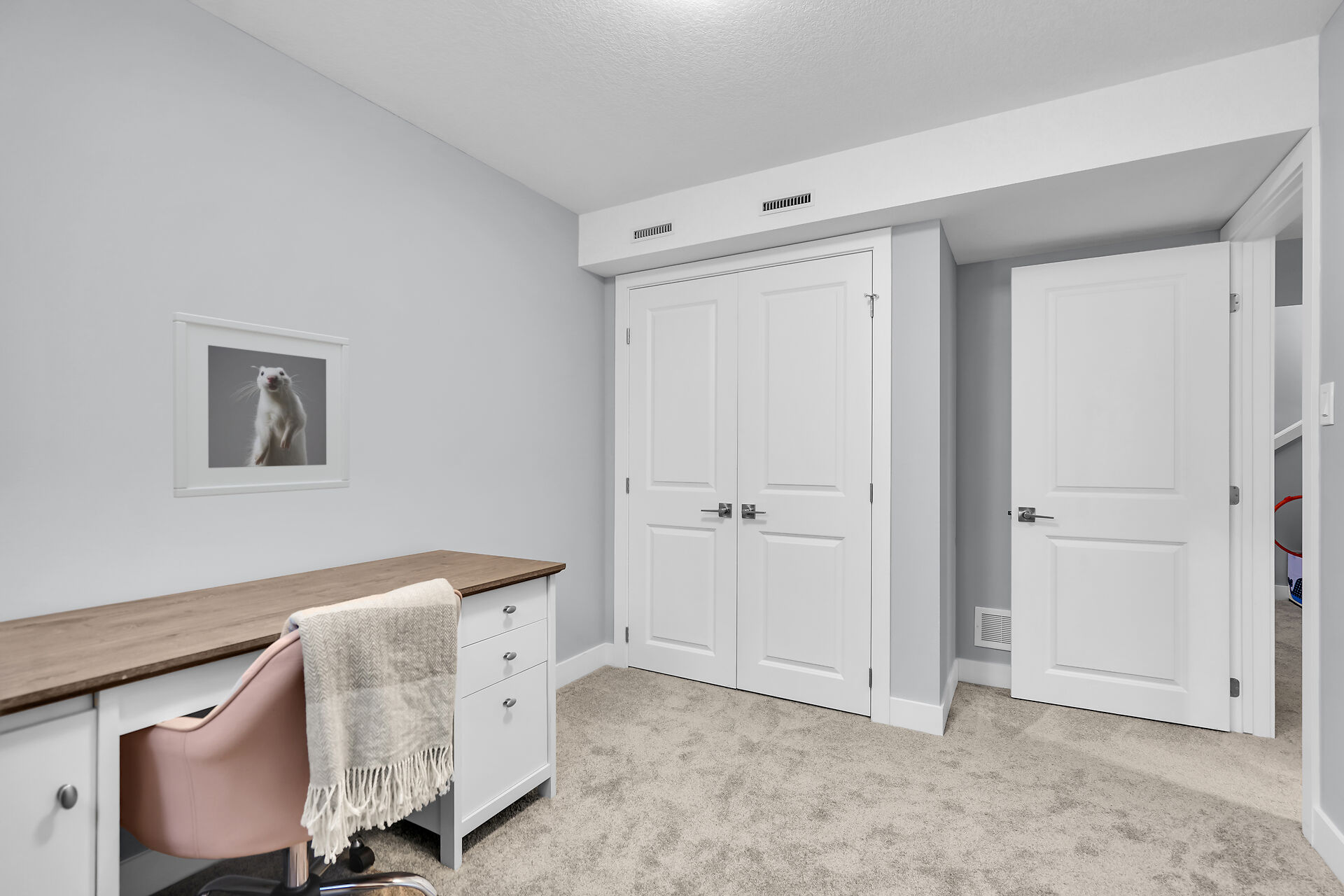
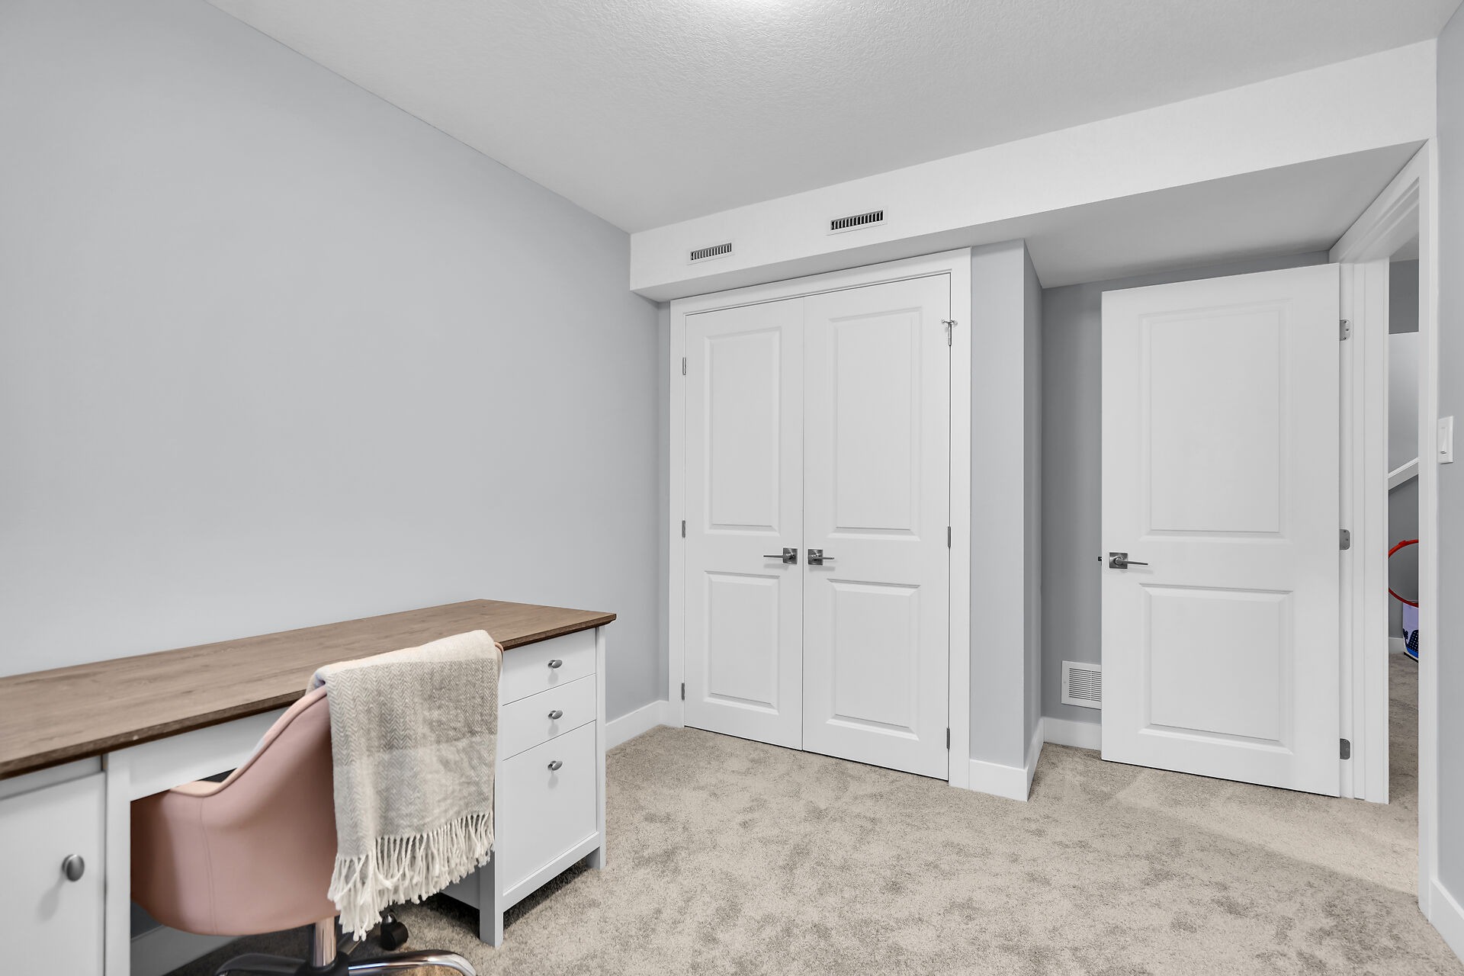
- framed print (270, 410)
